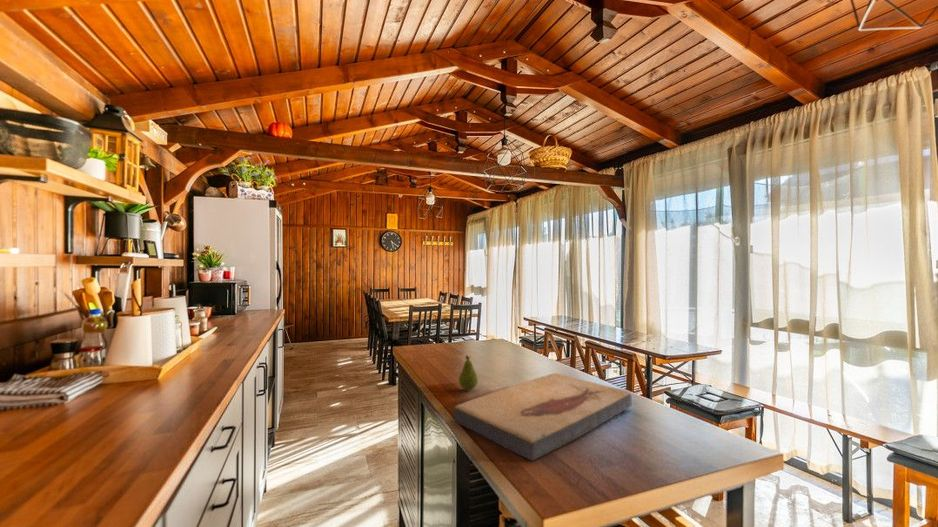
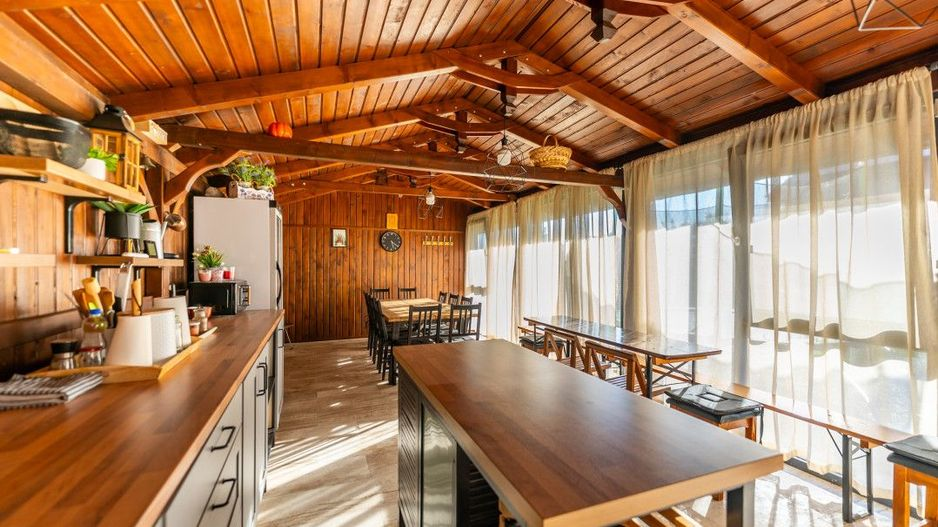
- fish fossil (546, 405)
- fruit (468, 372)
